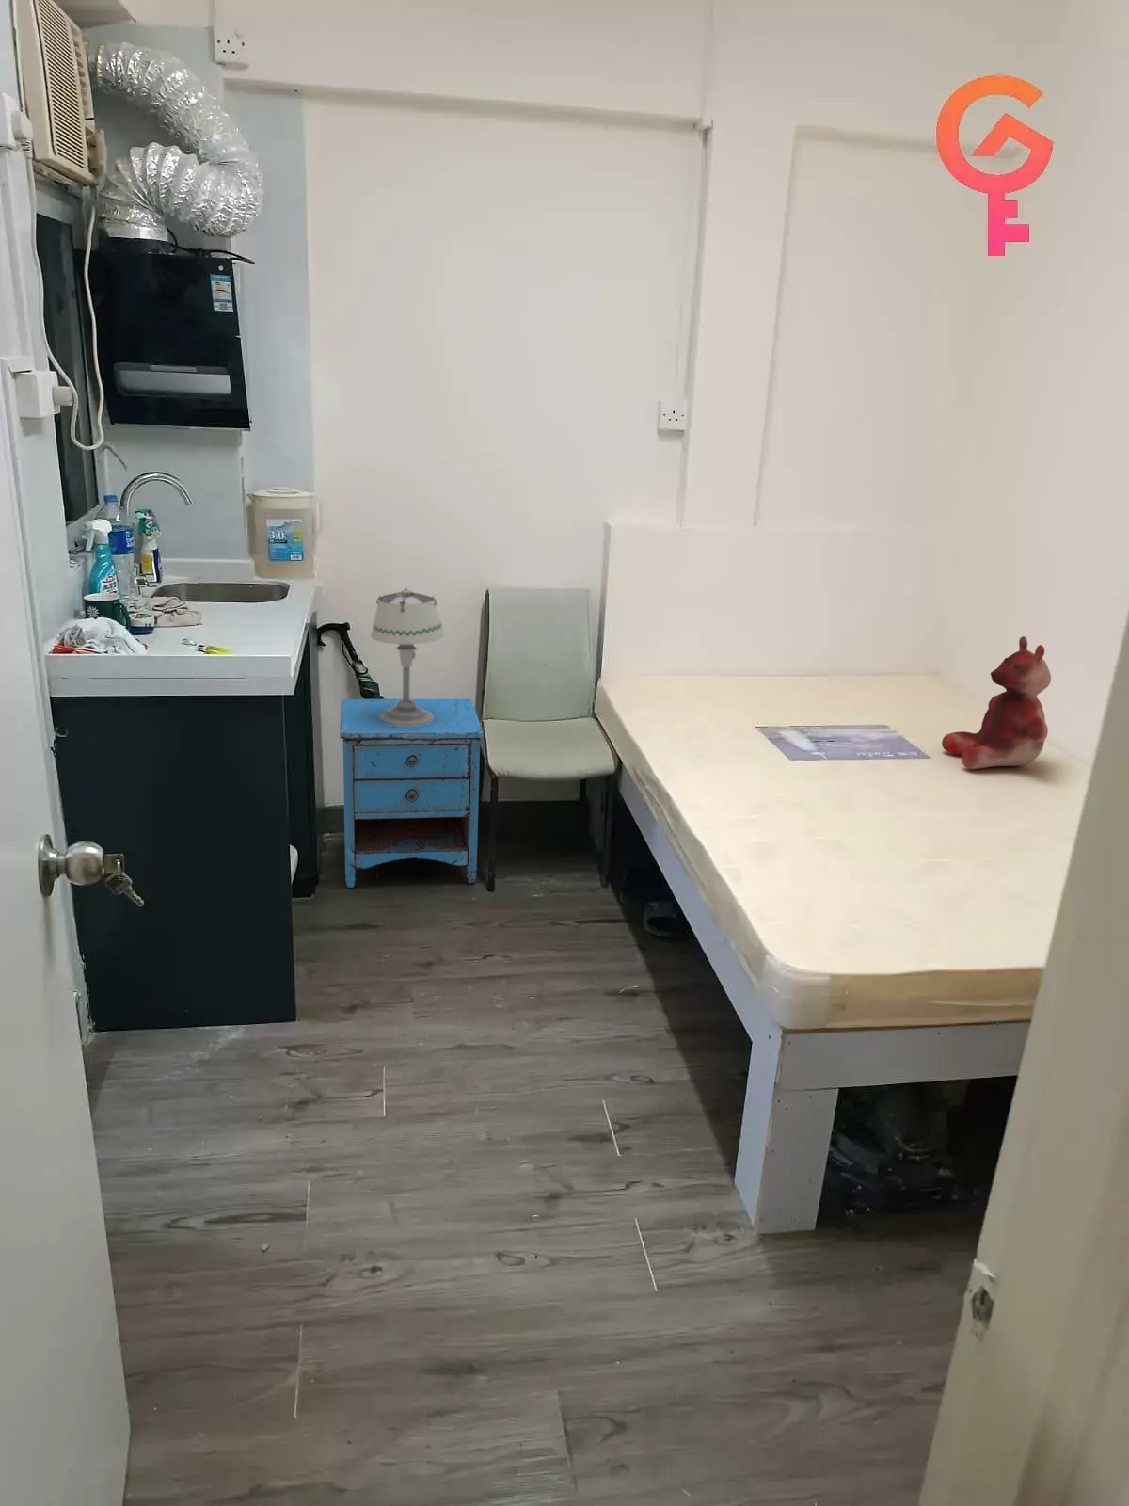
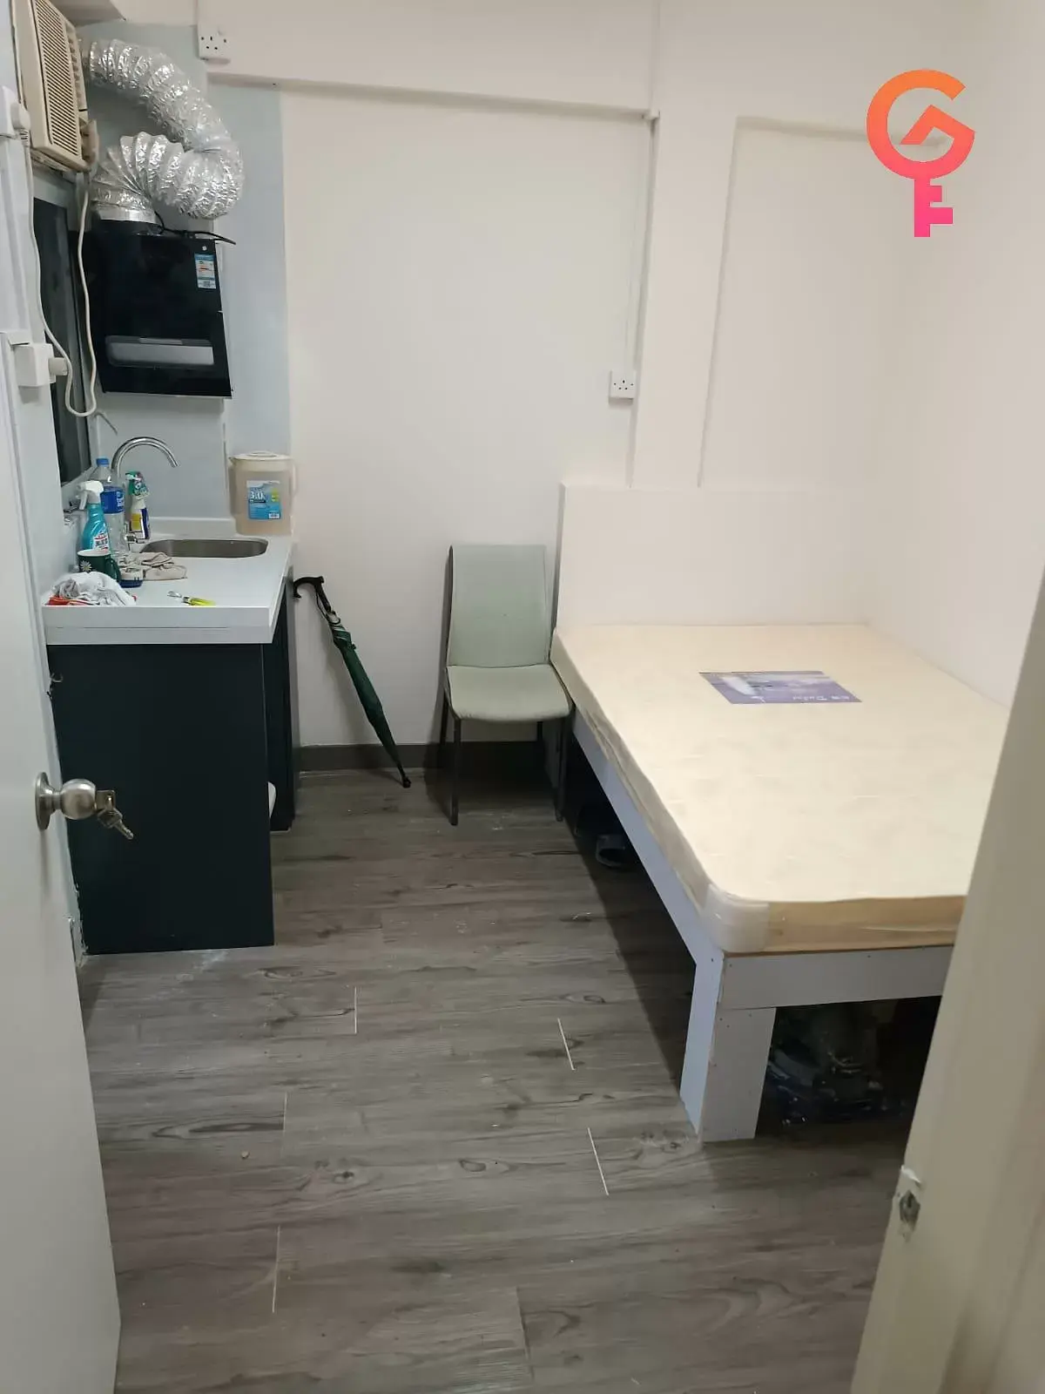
- table lamp (408, 653)
- nightstand (409, 791)
- teddy bear (1001, 702)
